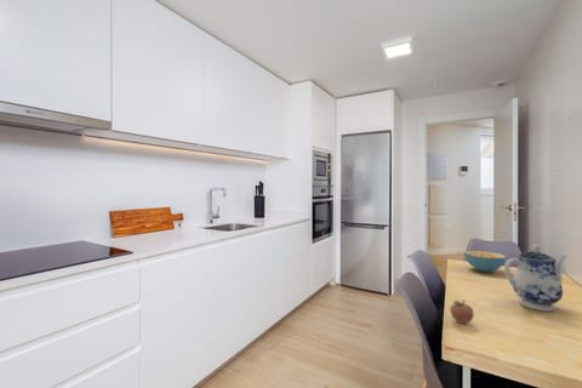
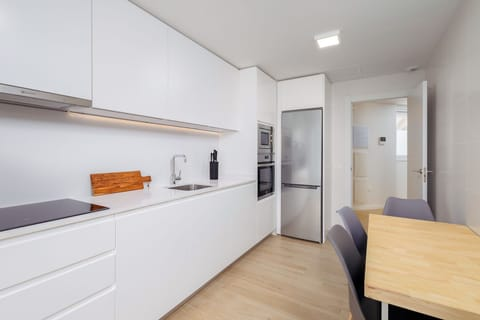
- cereal bowl (484, 262)
- fruit (461, 310)
- teapot (536, 274)
